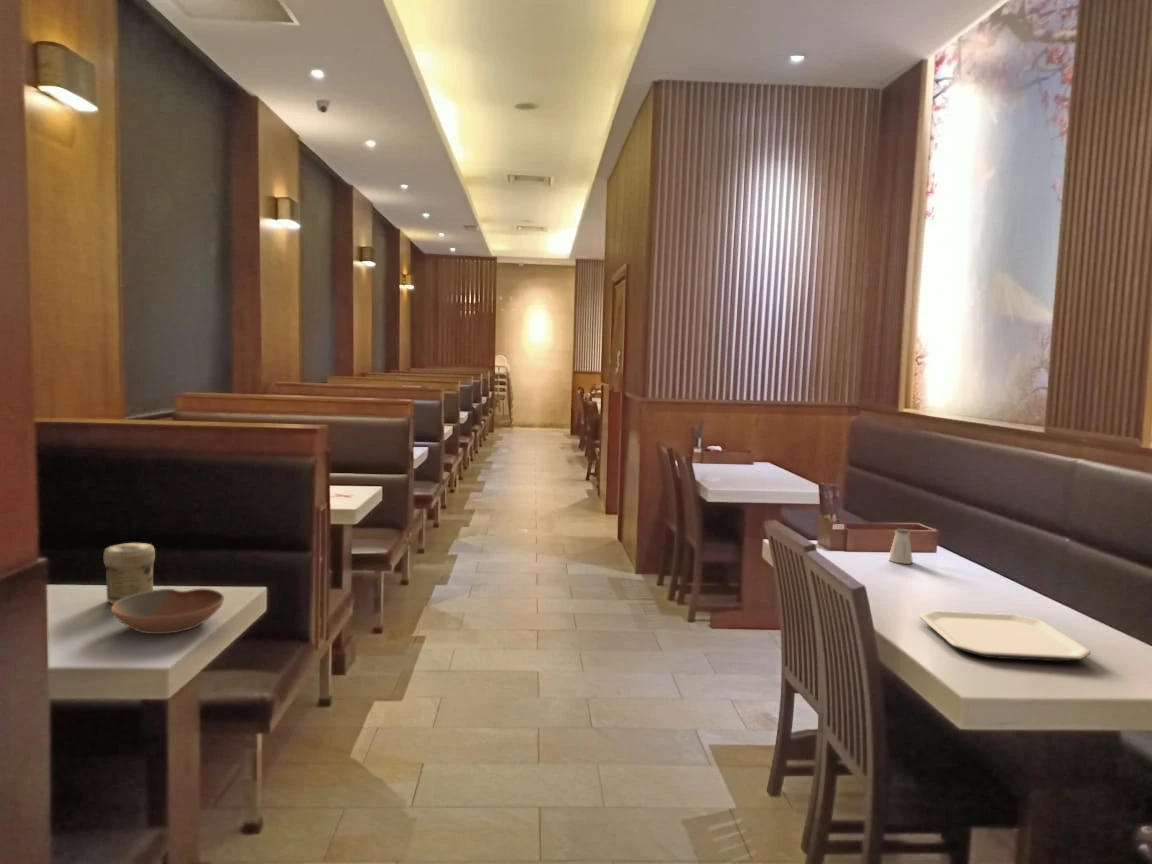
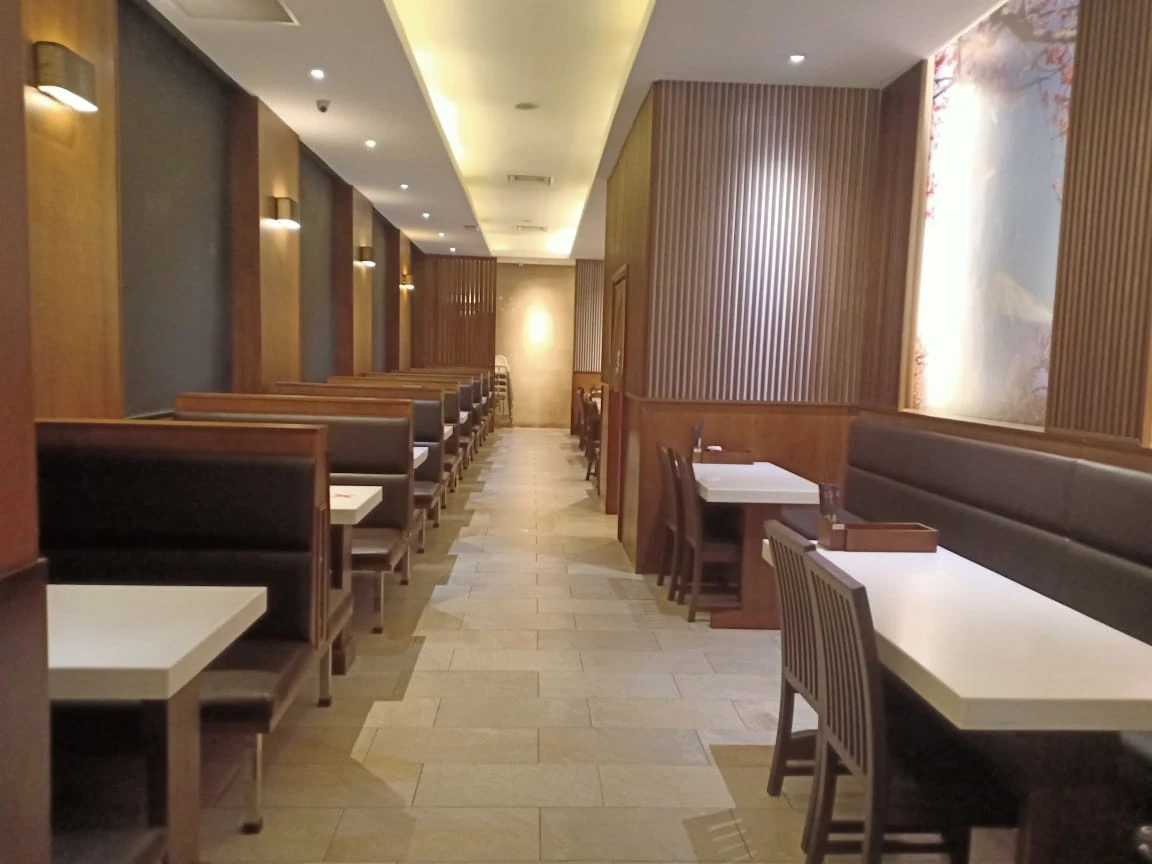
- bowl (169, 613)
- plate (1000, 636)
- saltshaker (901, 545)
- jar (129, 573)
